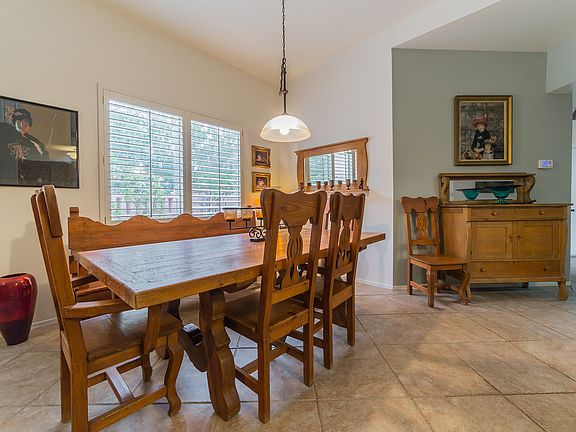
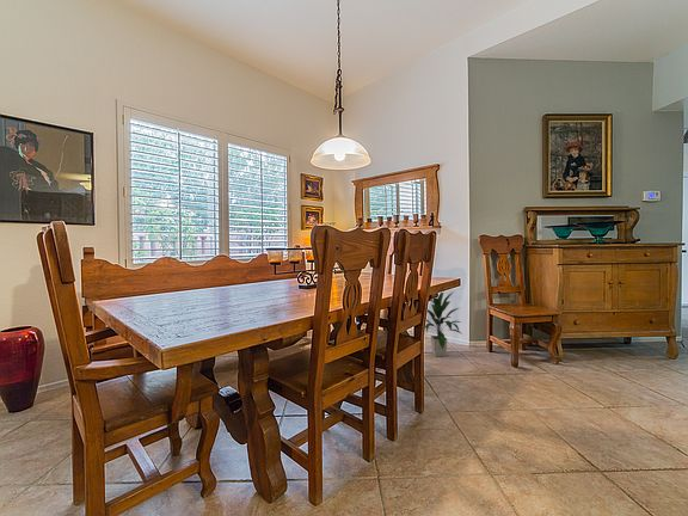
+ indoor plant (437, 322)
